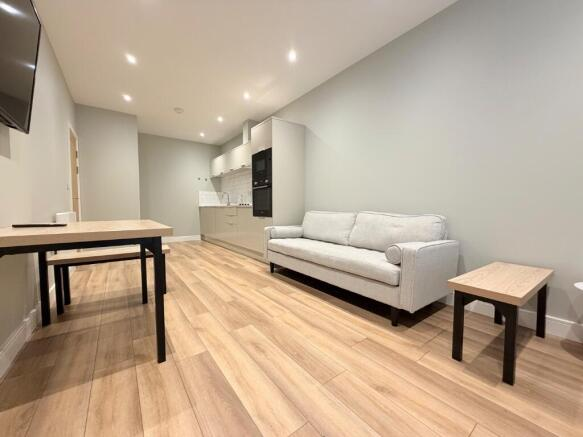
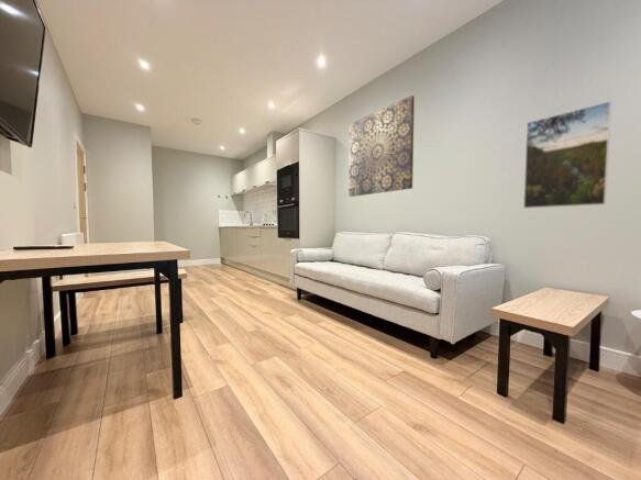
+ wall art (377, 153)
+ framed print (563, 160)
